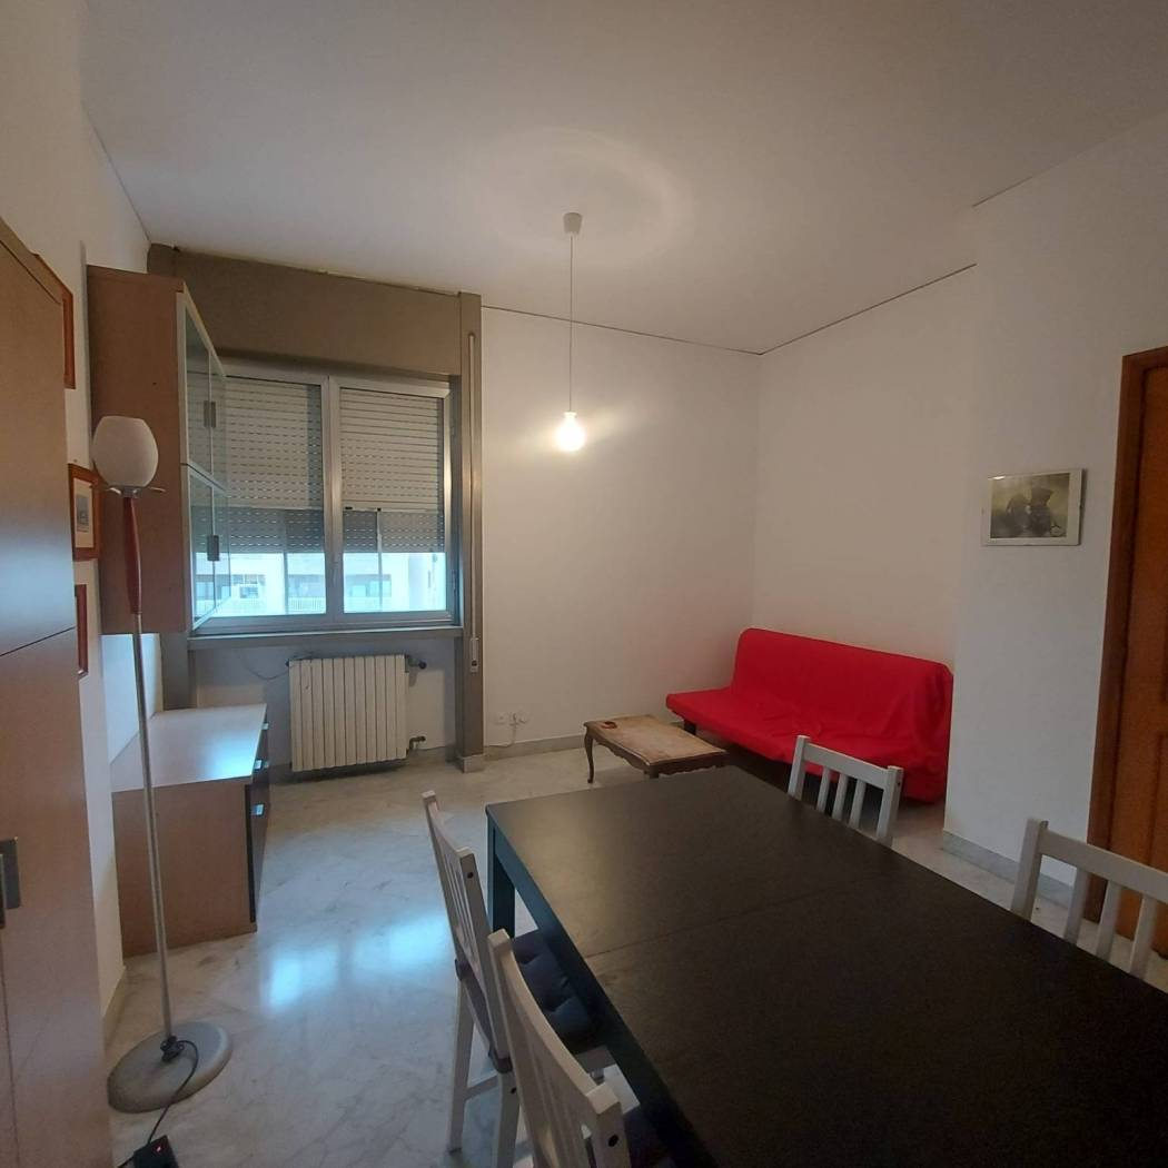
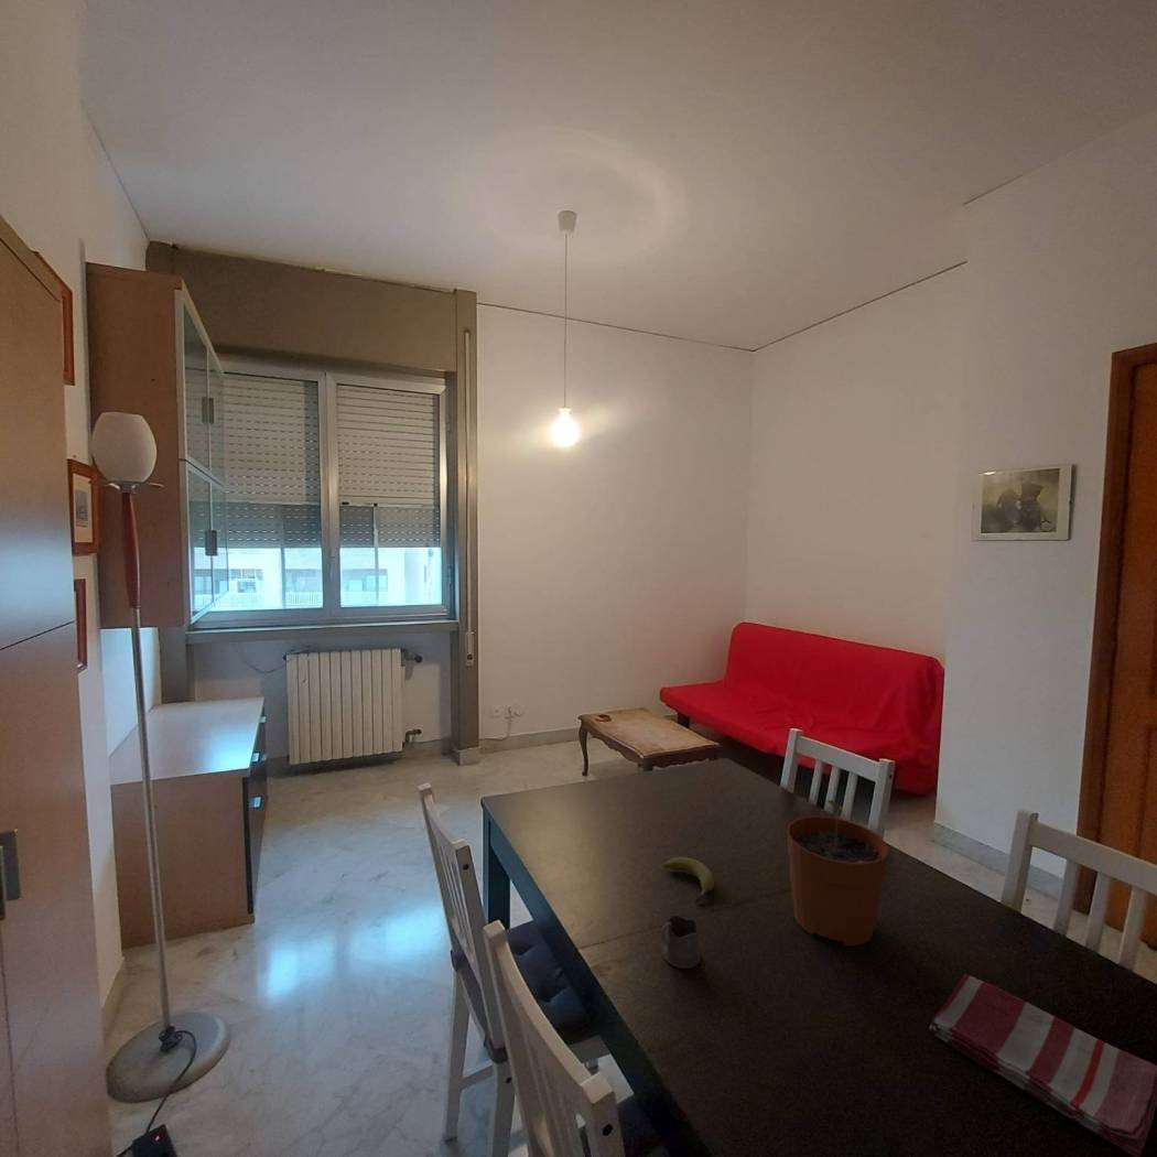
+ dish towel (1040, 1047)
+ plant pot (834, 858)
+ fruit (693, 874)
+ tea glass holder (679, 931)
